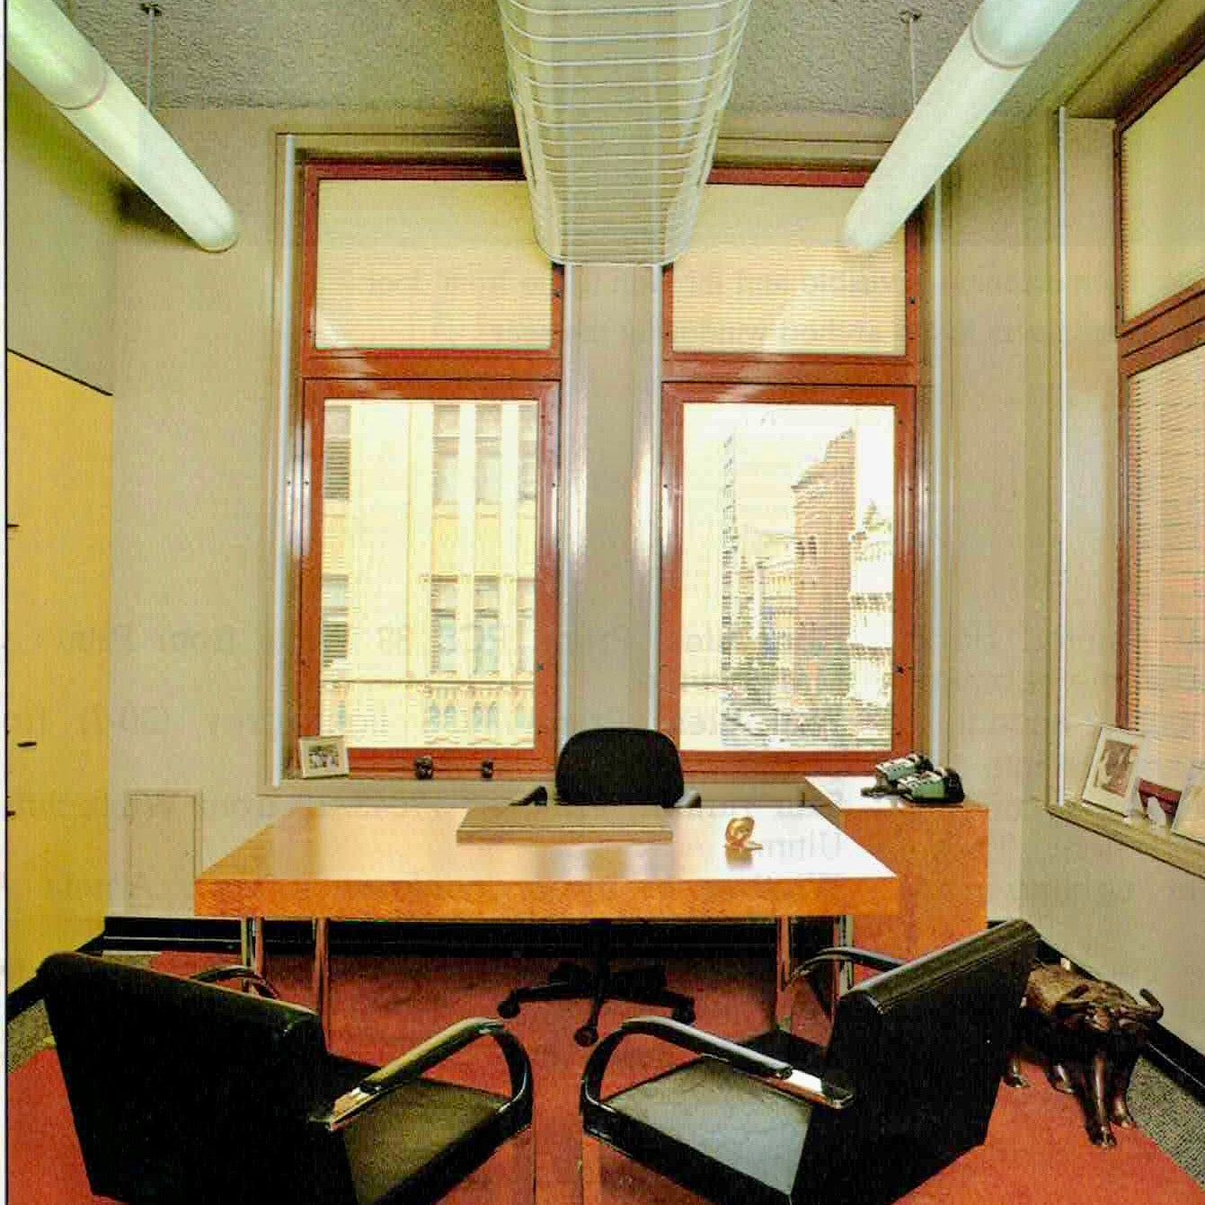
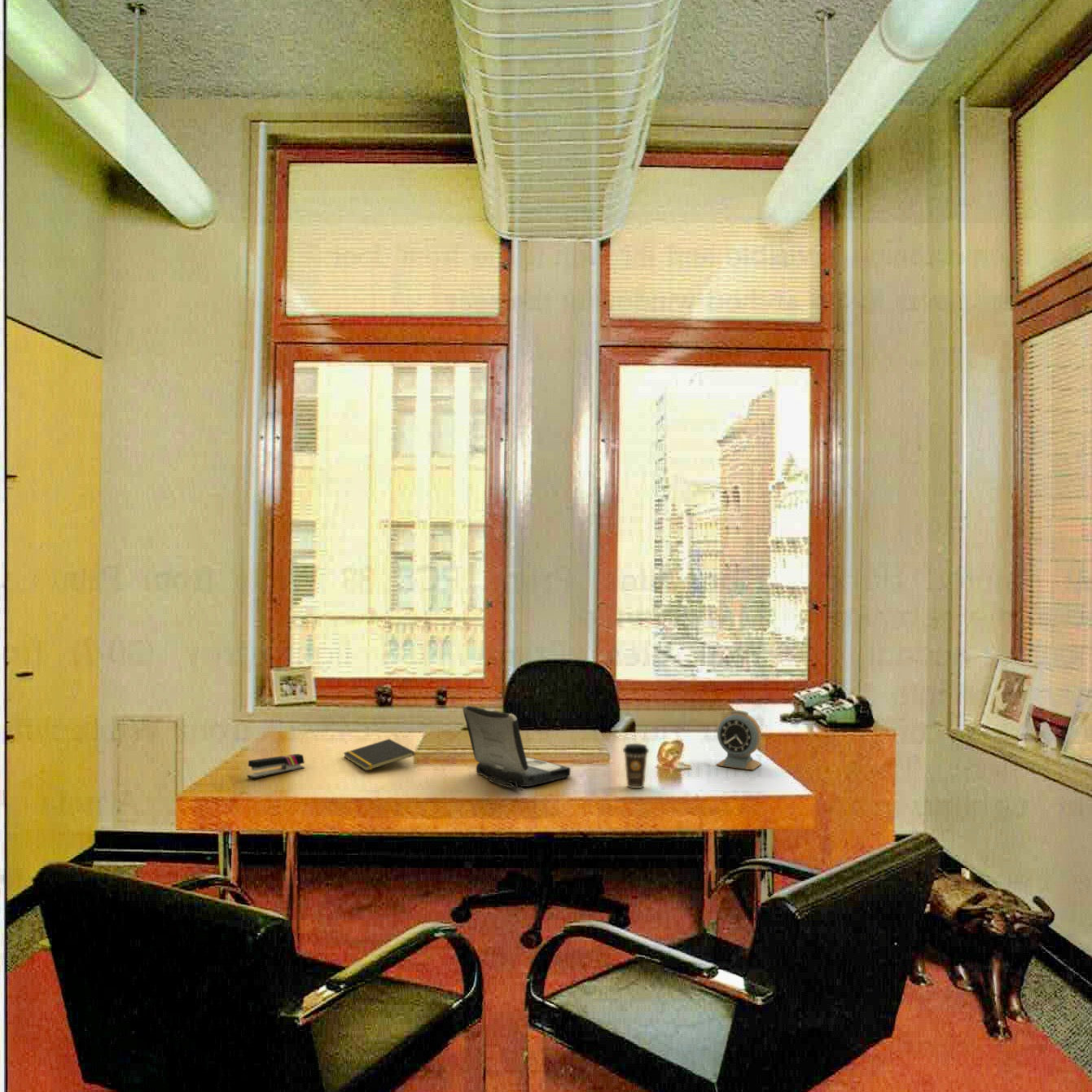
+ alarm clock (739, 737)
+ coffee cup (635, 765)
+ laptop (515, 741)
+ stapler (276, 764)
+ notepad (378, 754)
